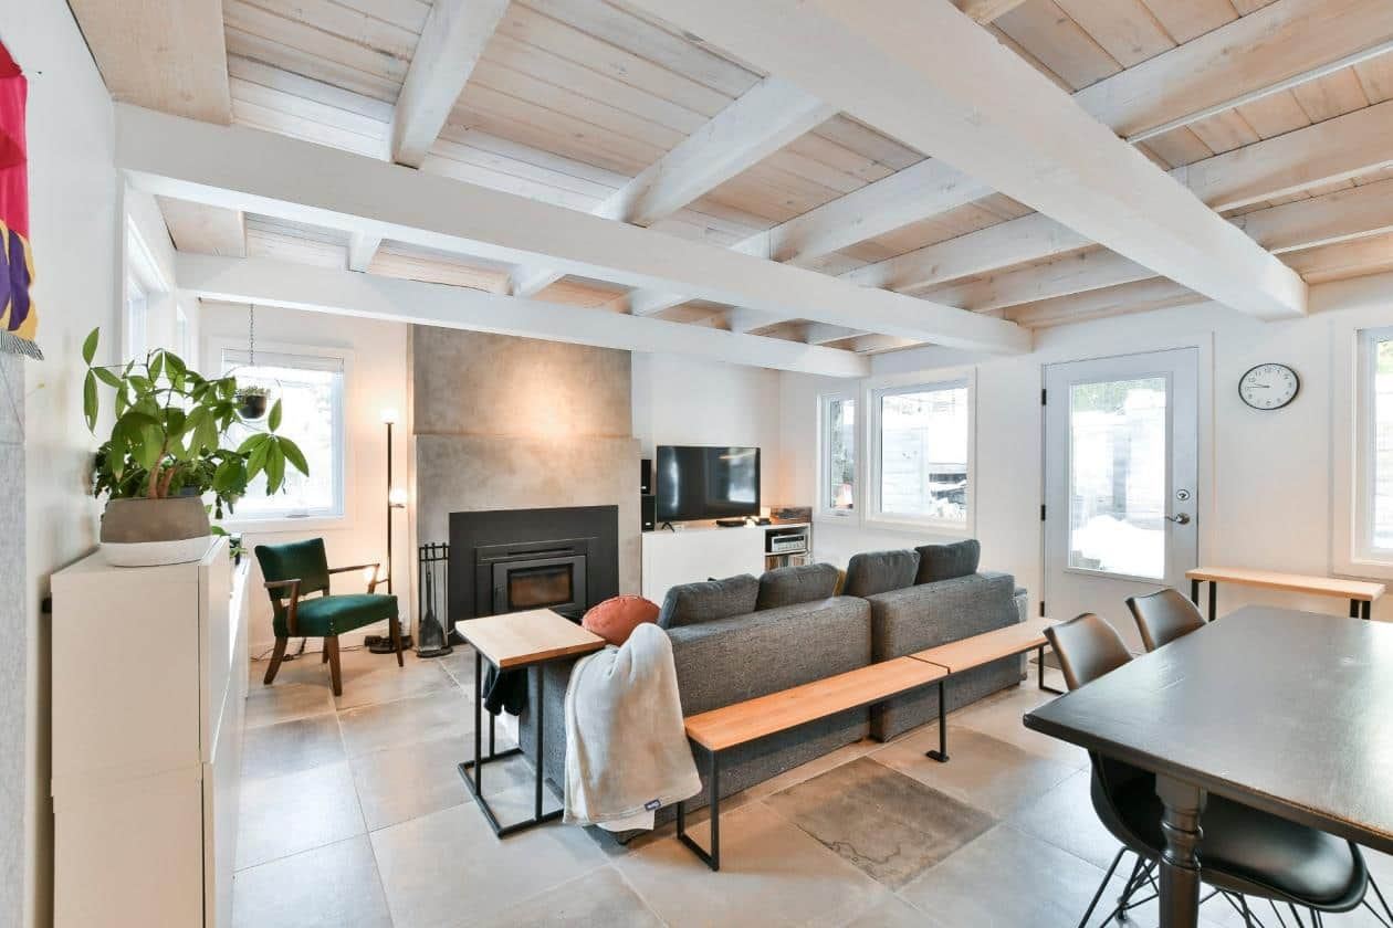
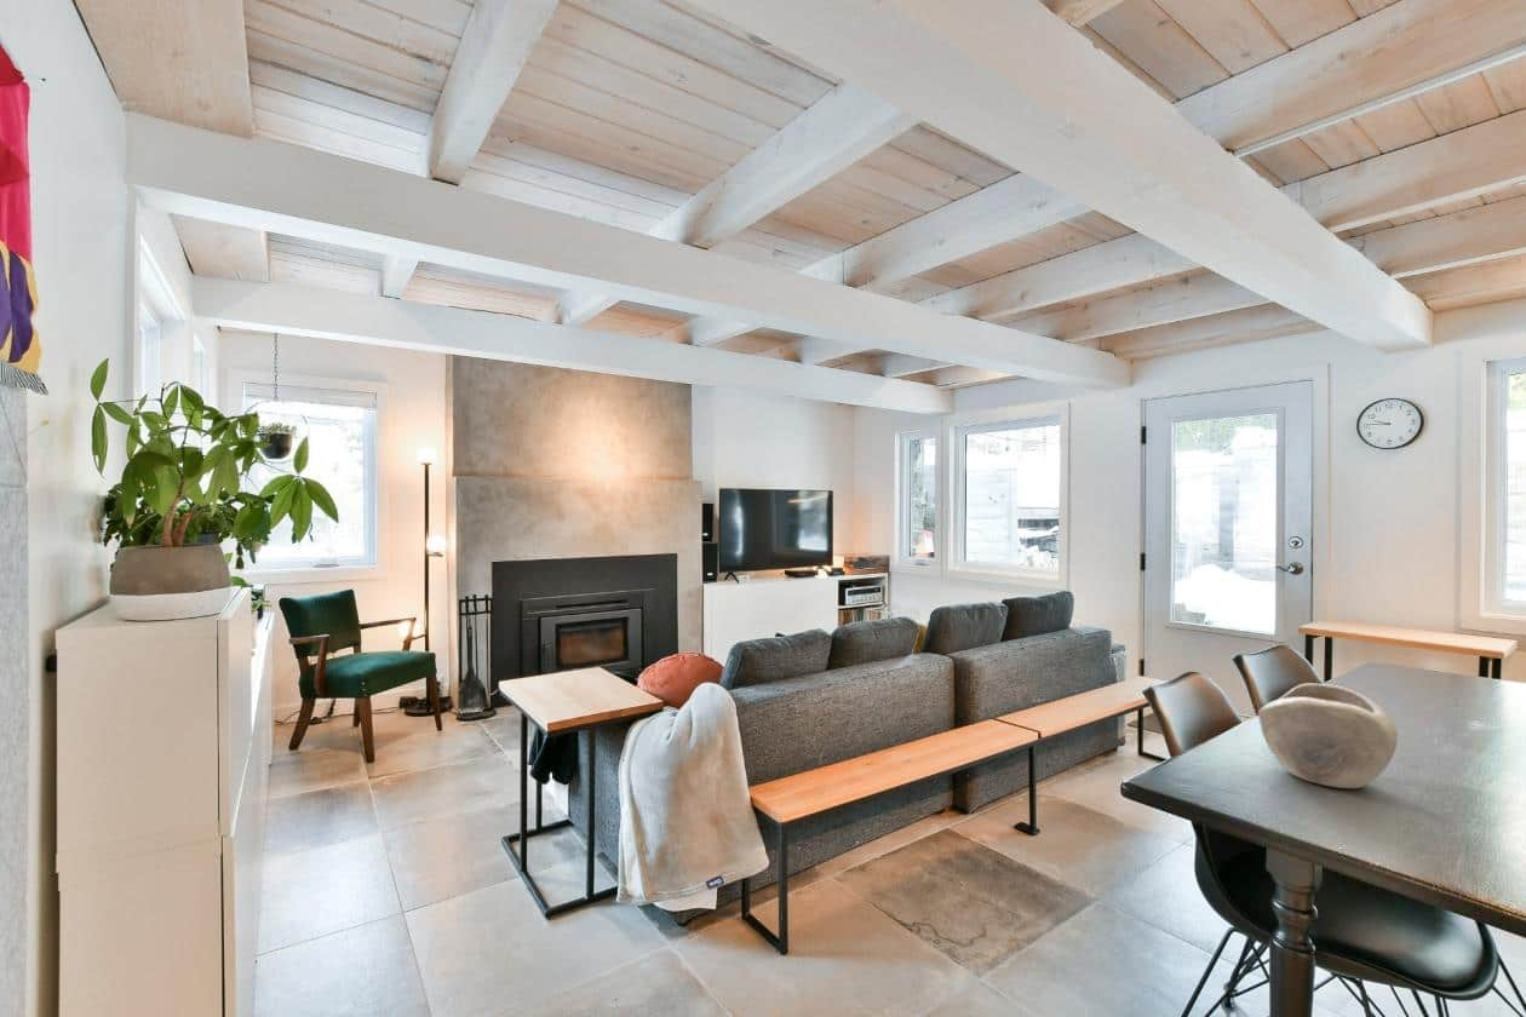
+ decorative bowl (1324, 734)
